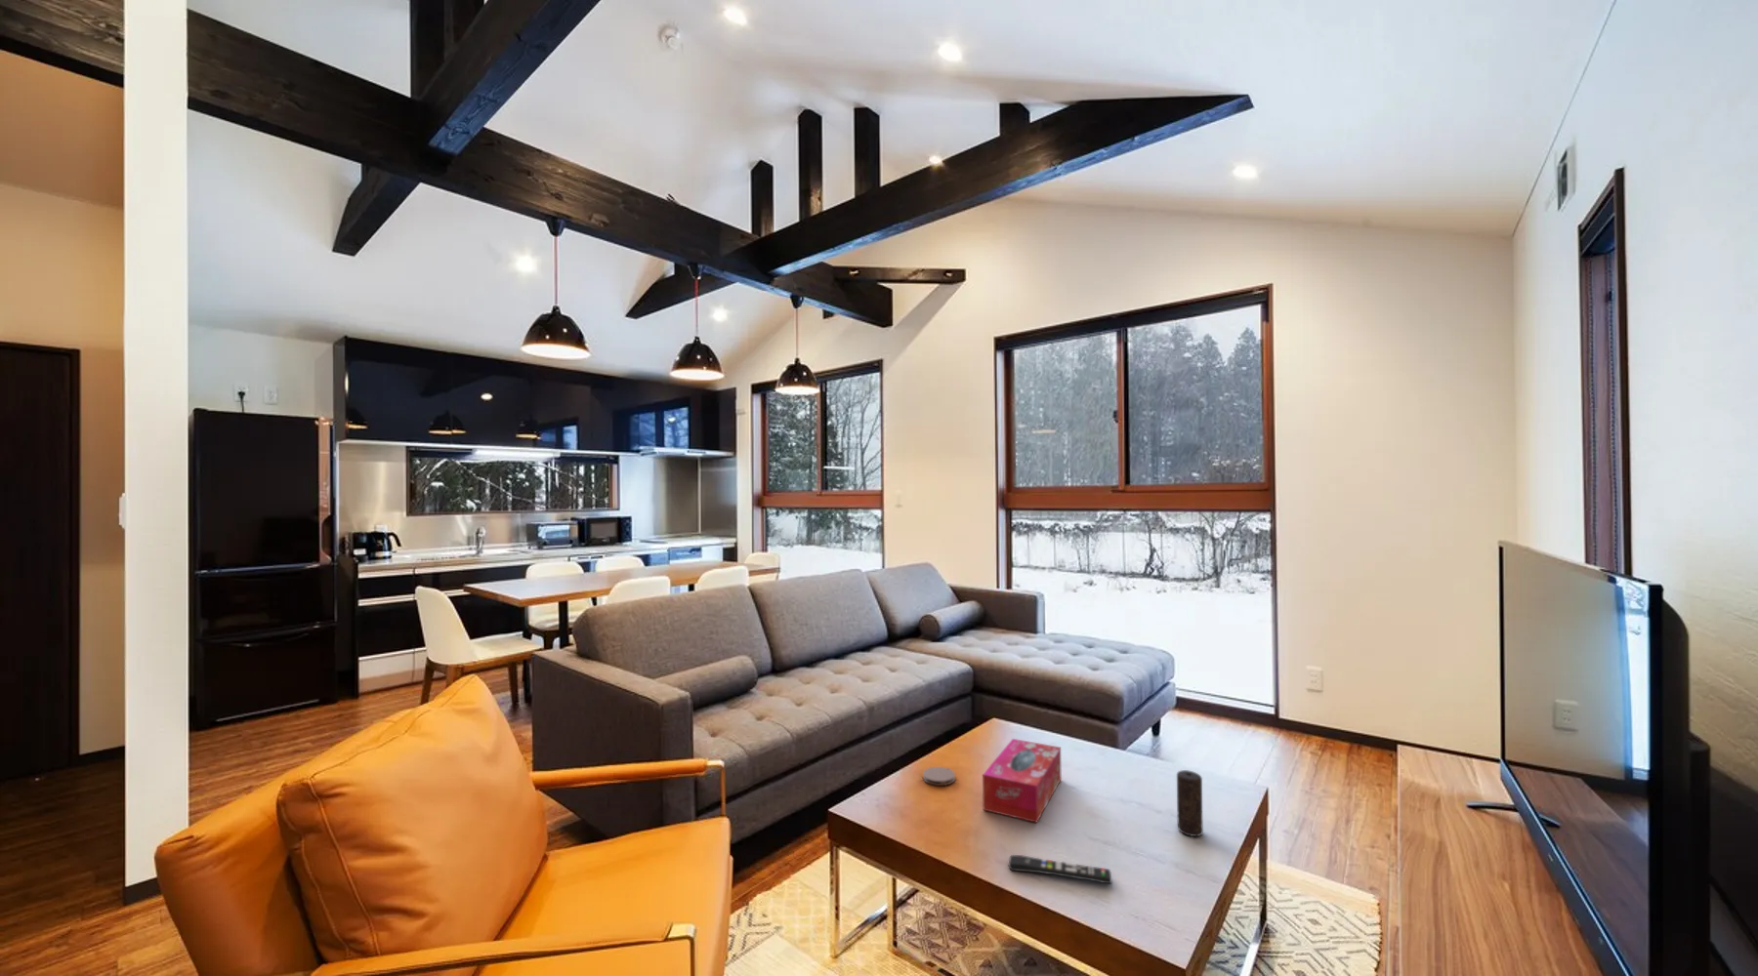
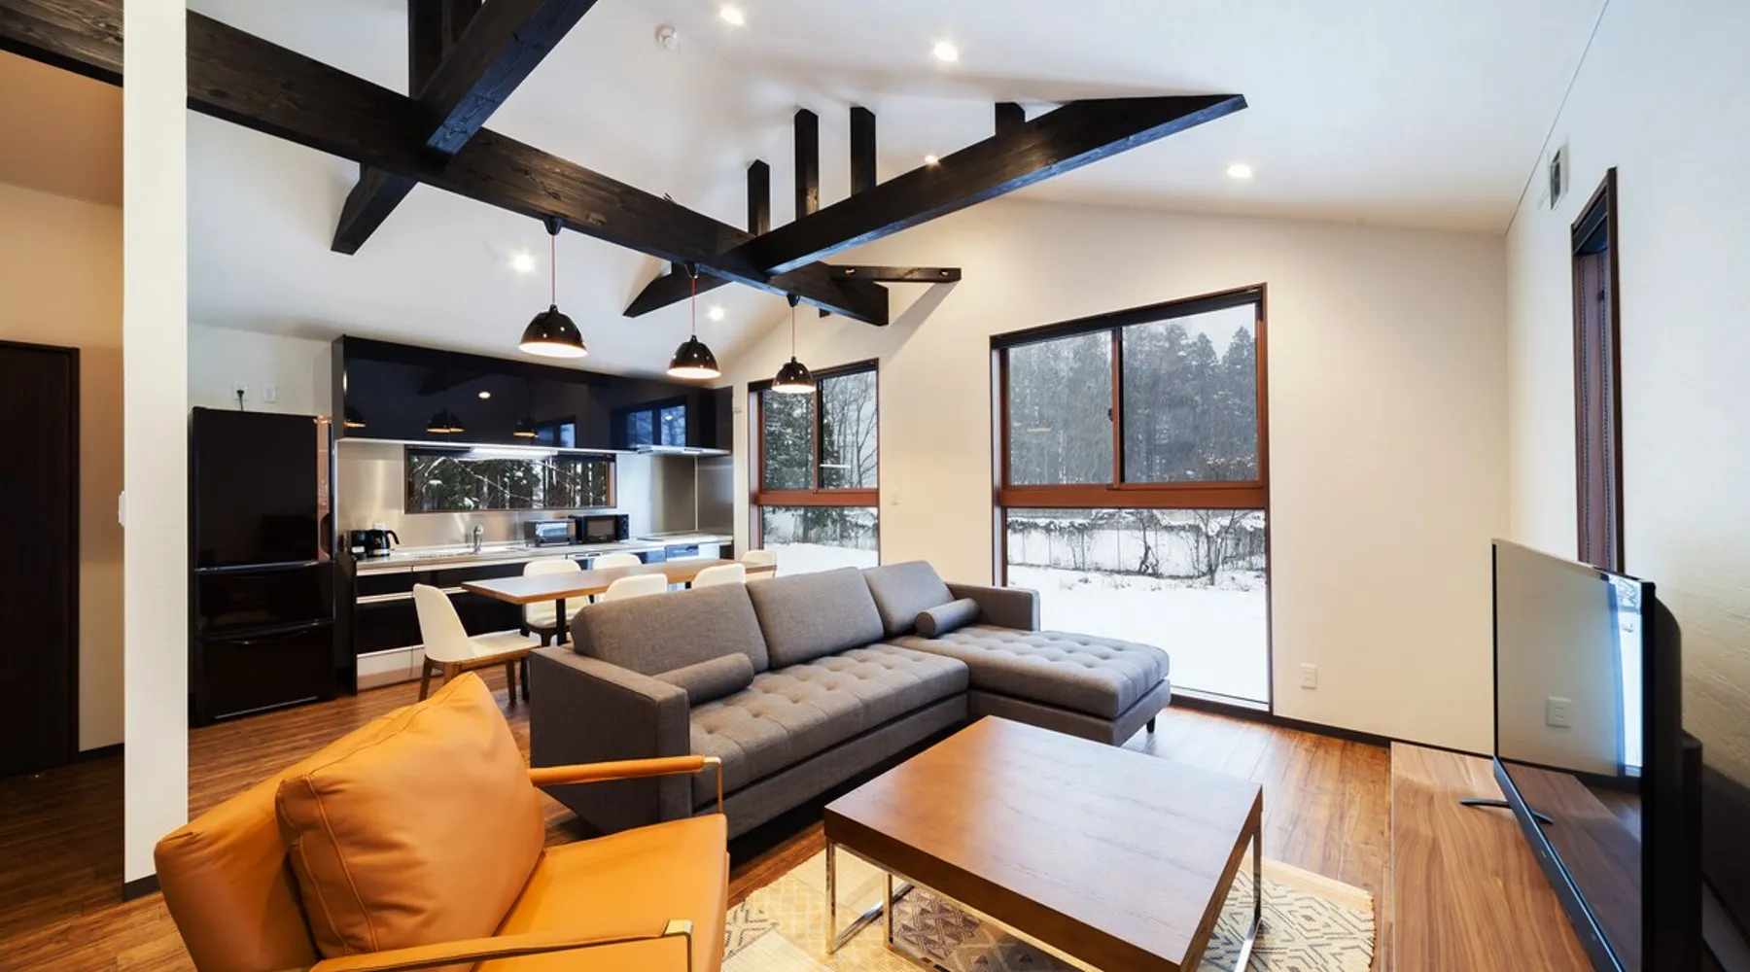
- remote control (1058, 869)
- tissue box (1023, 776)
- coaster (939, 776)
- candle (1189, 802)
